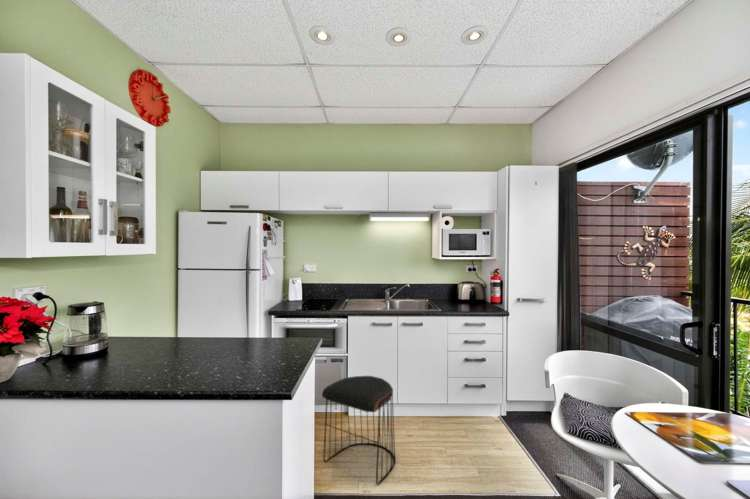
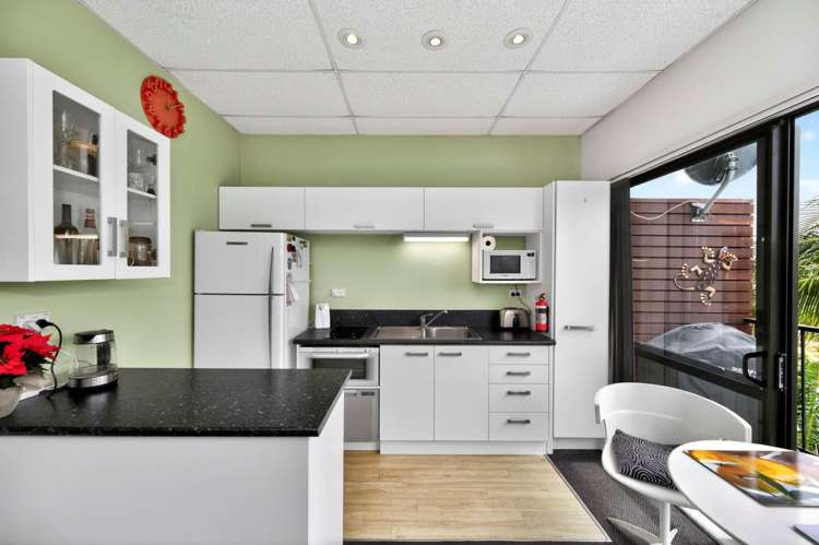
- stool (367, 422)
